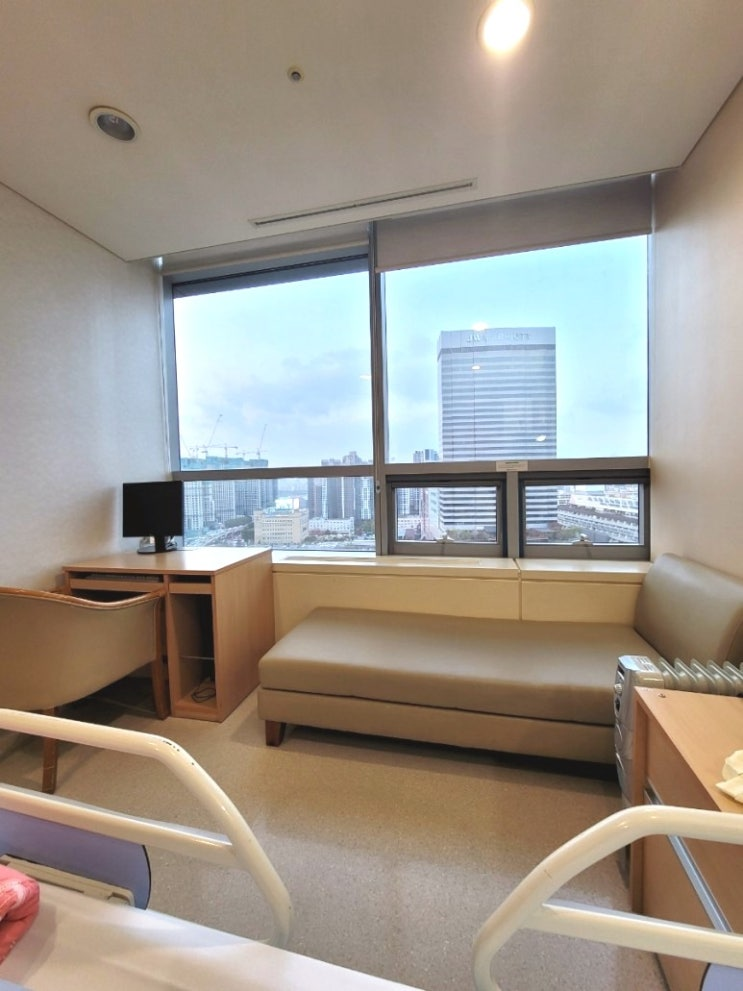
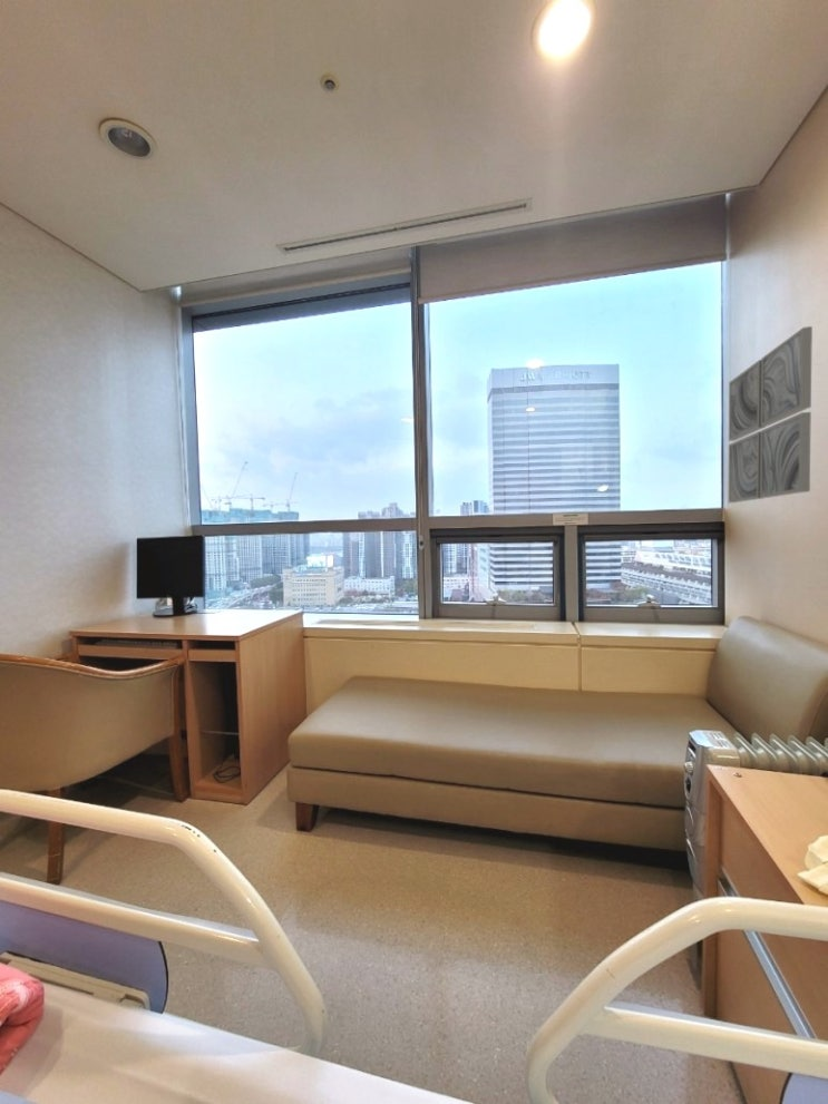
+ wall art (762, 428)
